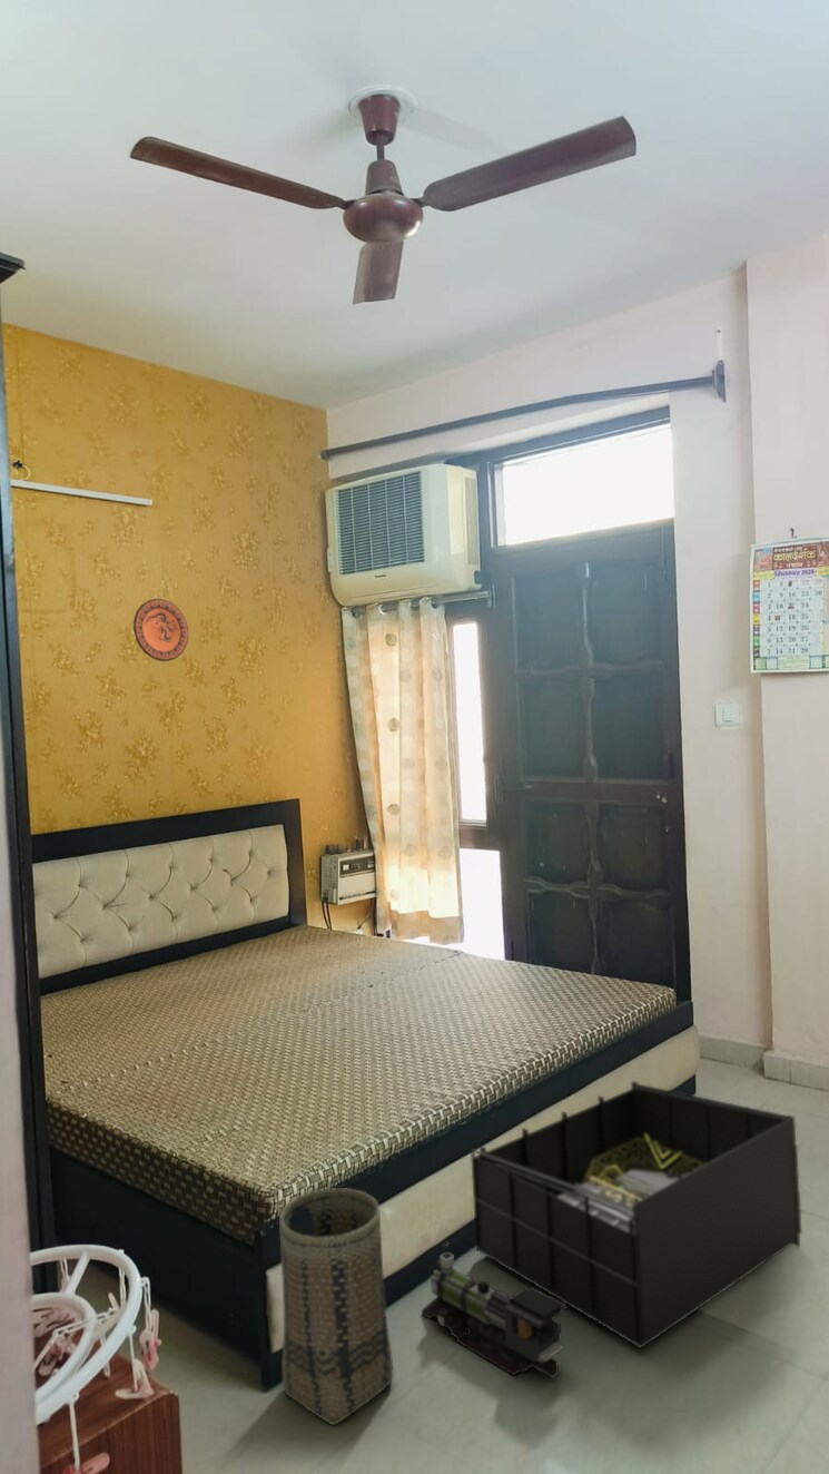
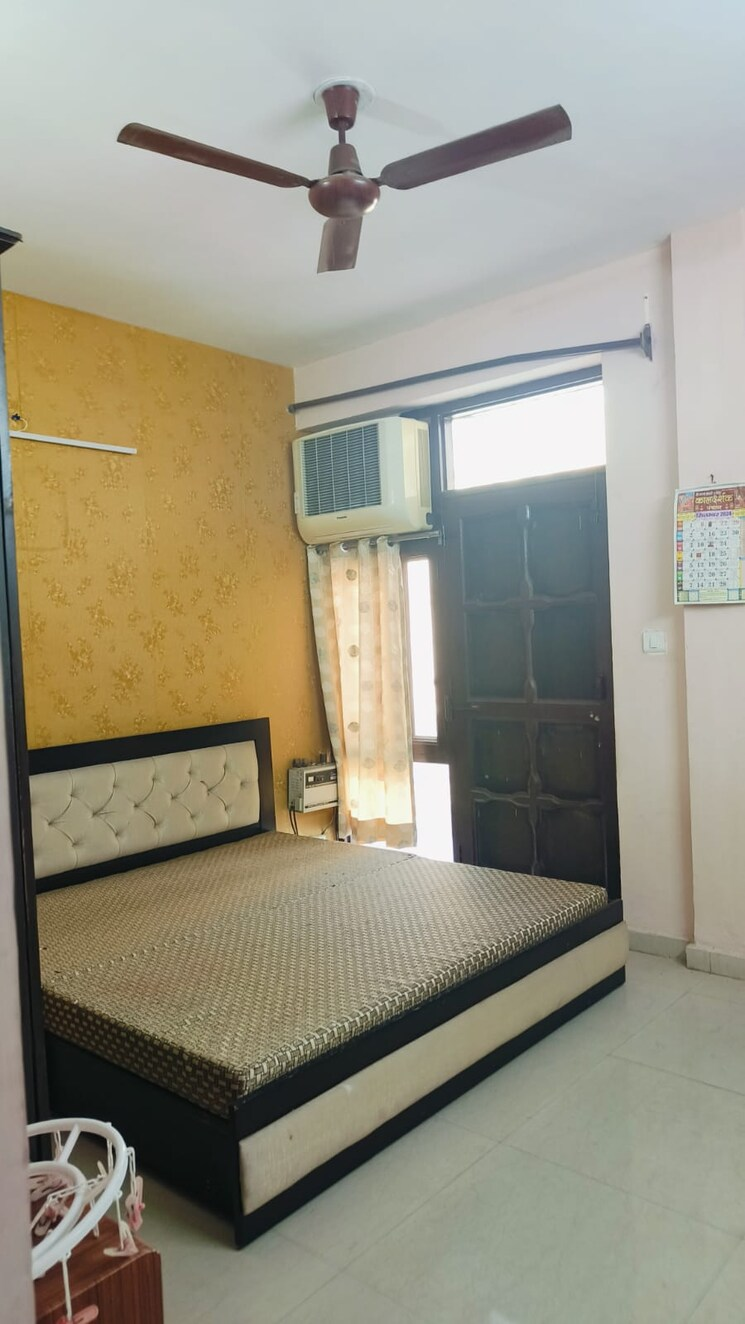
- decorative plate (160, 630)
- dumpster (635, 1188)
- toy train (486, 1300)
- basket (334, 1299)
